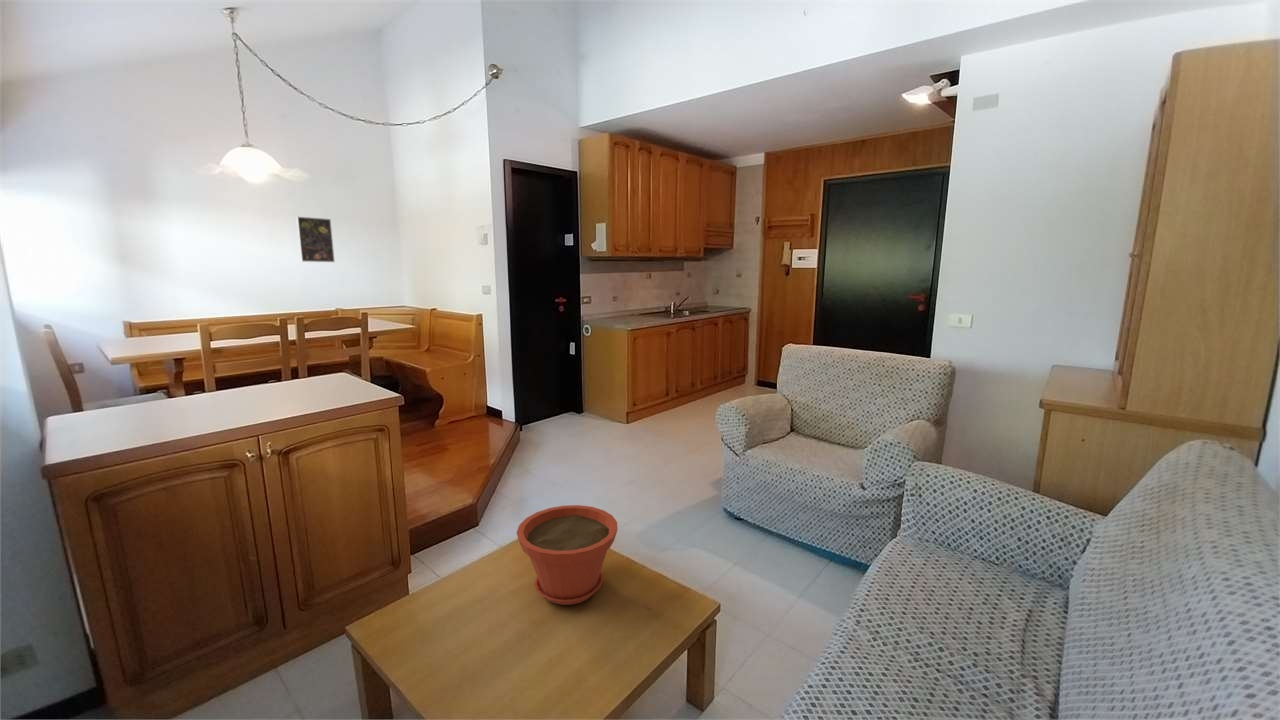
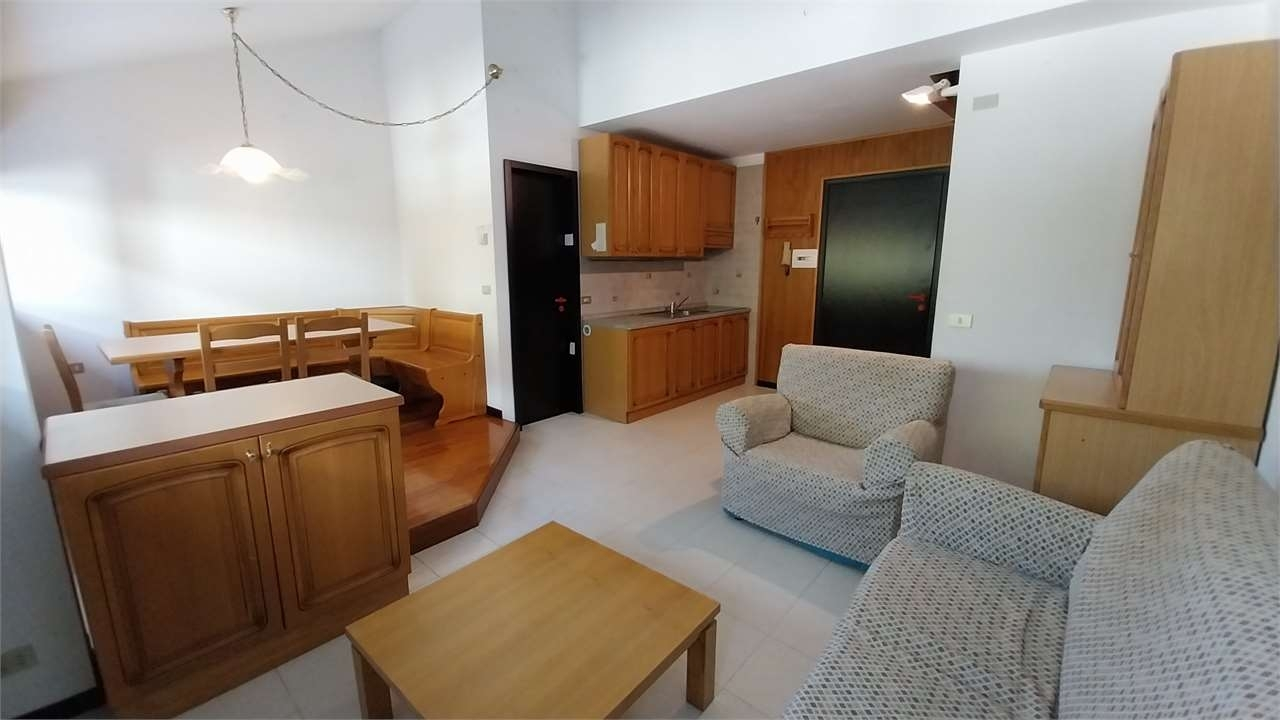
- plant pot (568, 558)
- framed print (315, 240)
